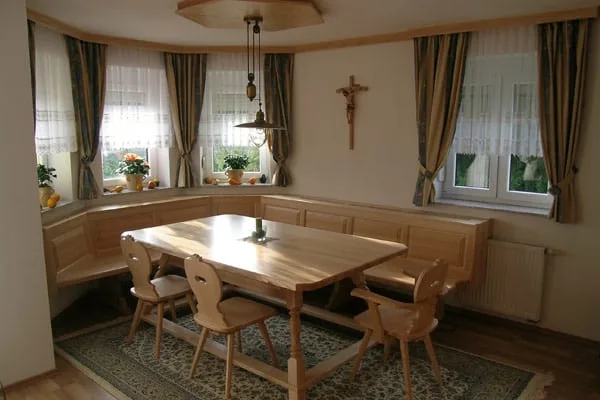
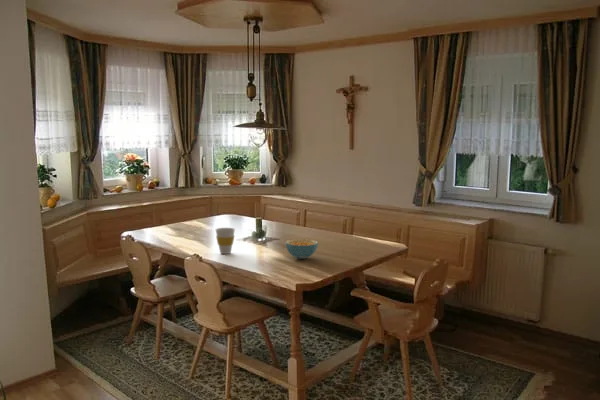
+ cup (225, 241)
+ cereal bowl (301, 249)
